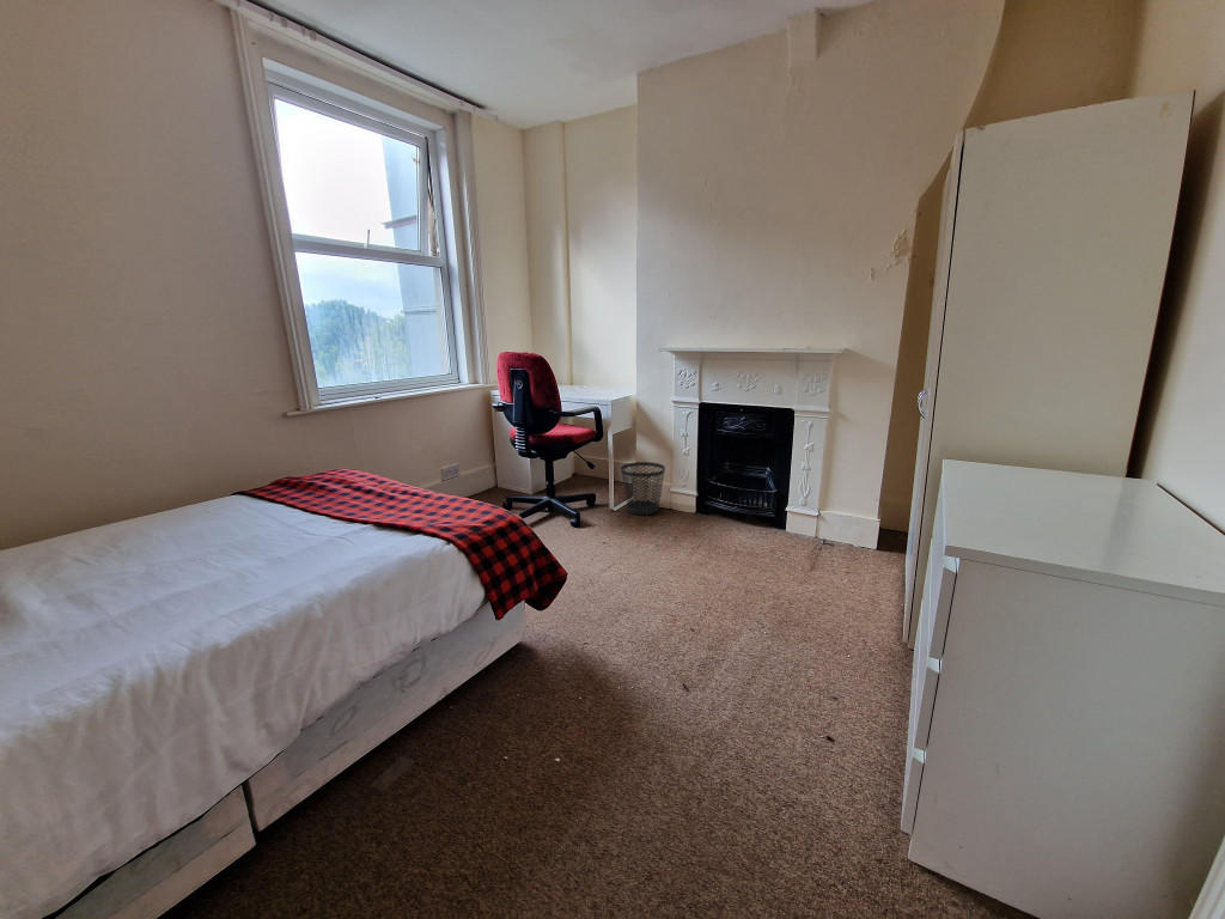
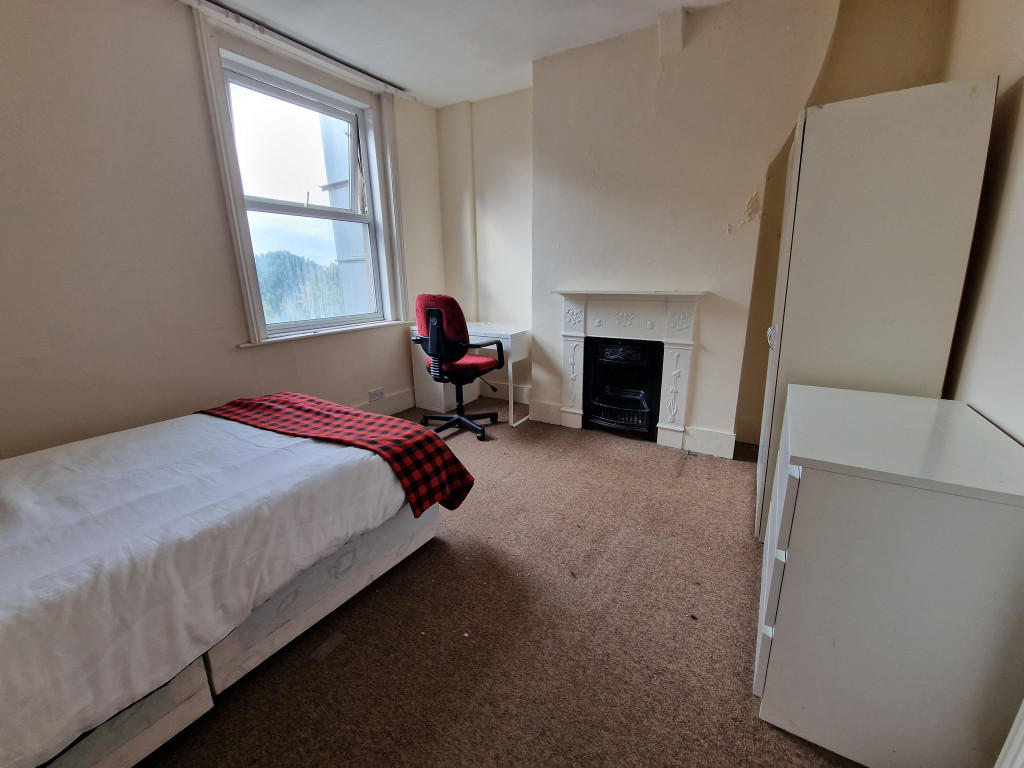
- wastebasket (642, 489)
